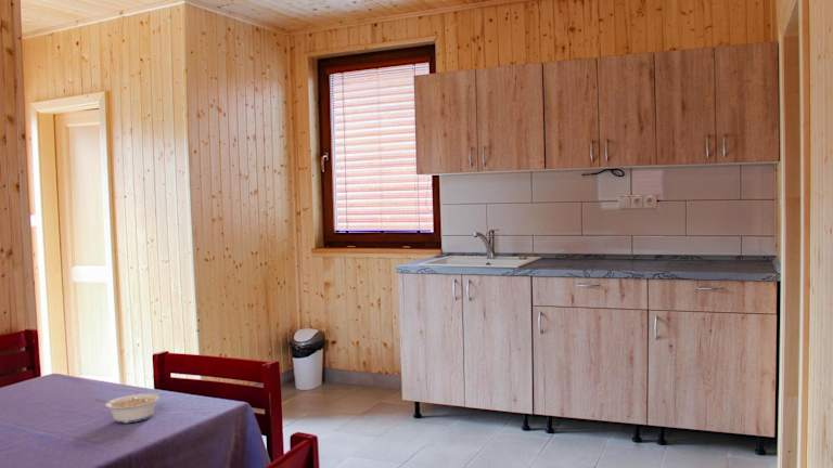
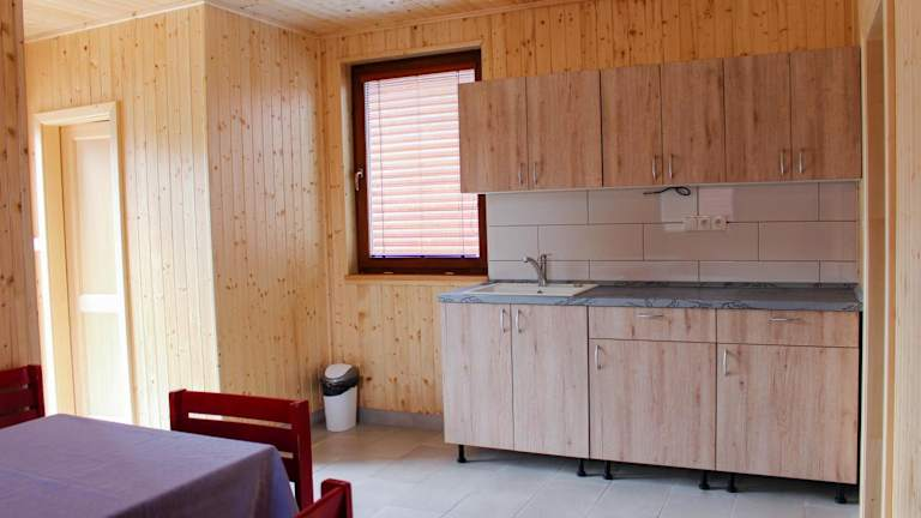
- legume (130, 407)
